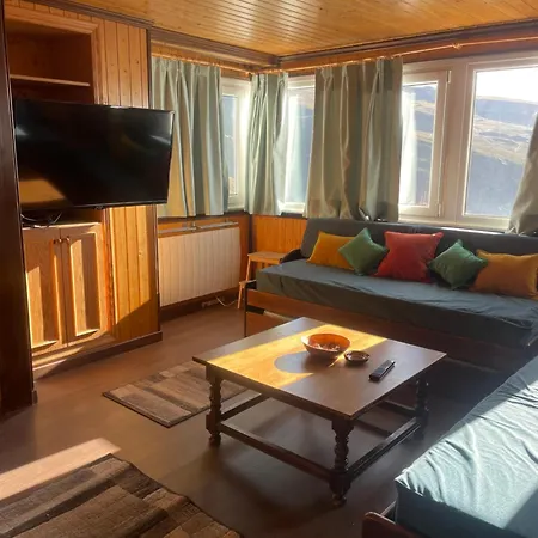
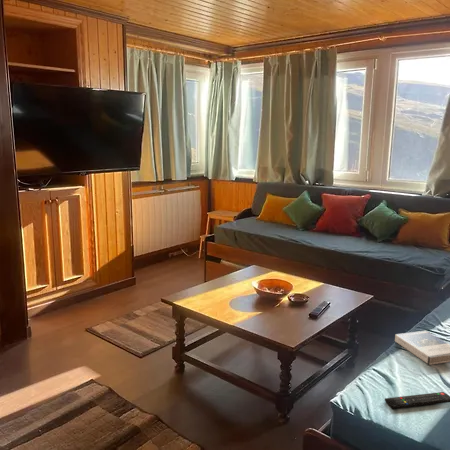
+ hardback book (427, 346)
+ remote control (419, 400)
